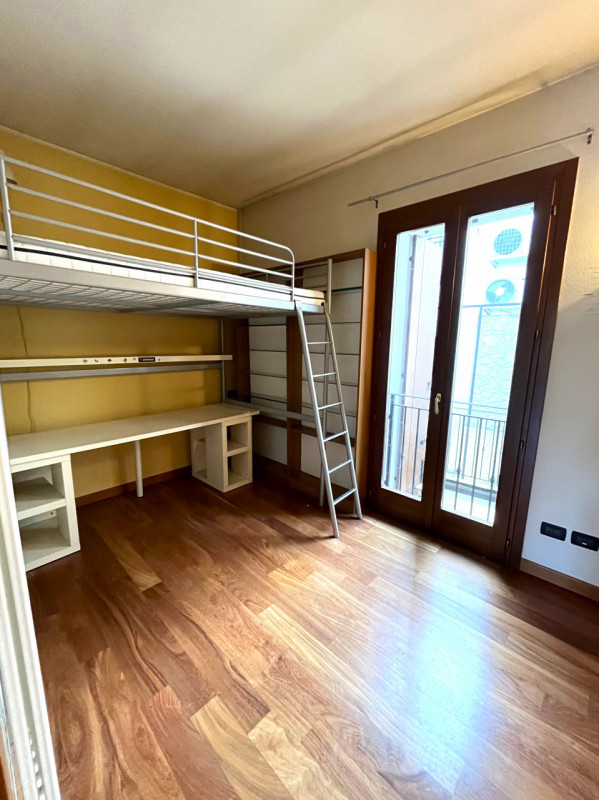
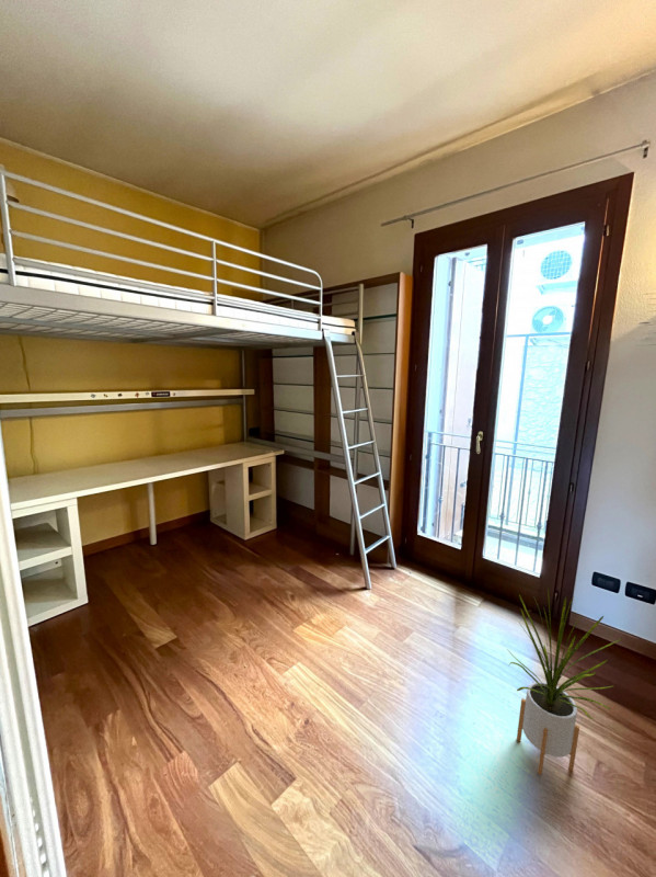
+ house plant (555, 683)
